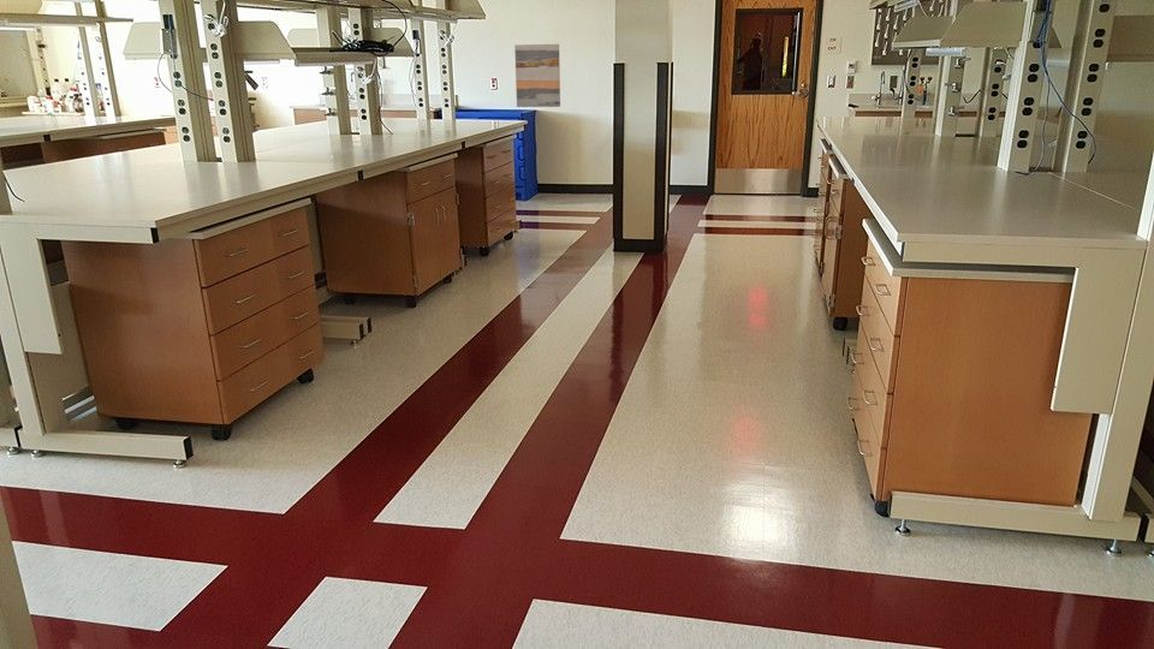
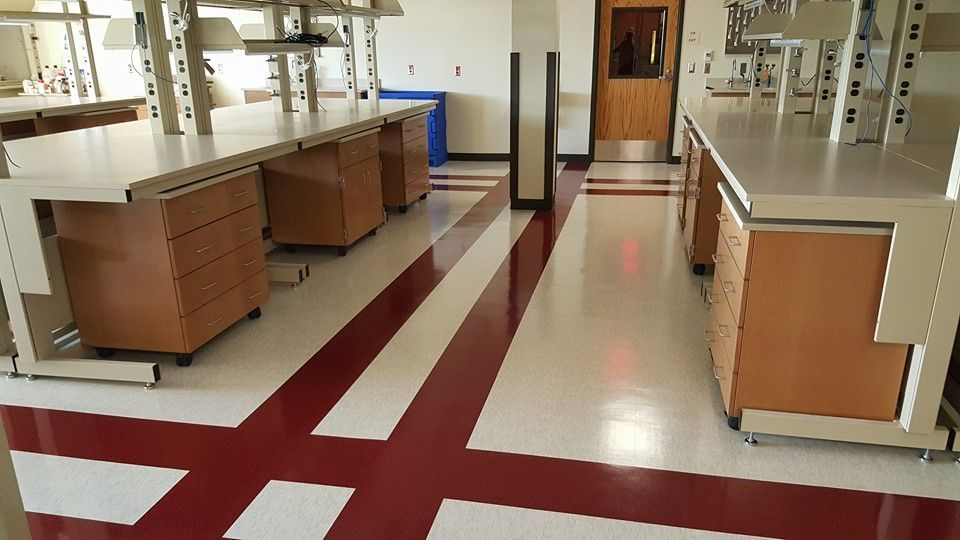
- wall art (537, 76)
